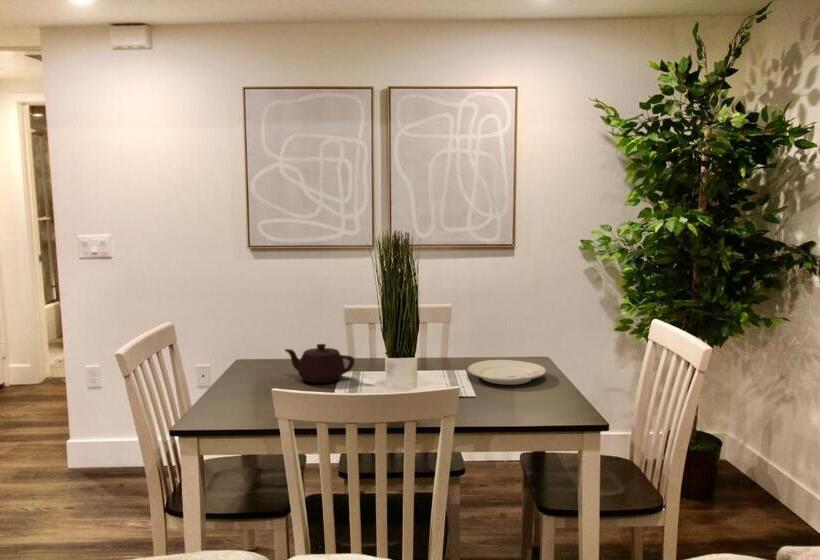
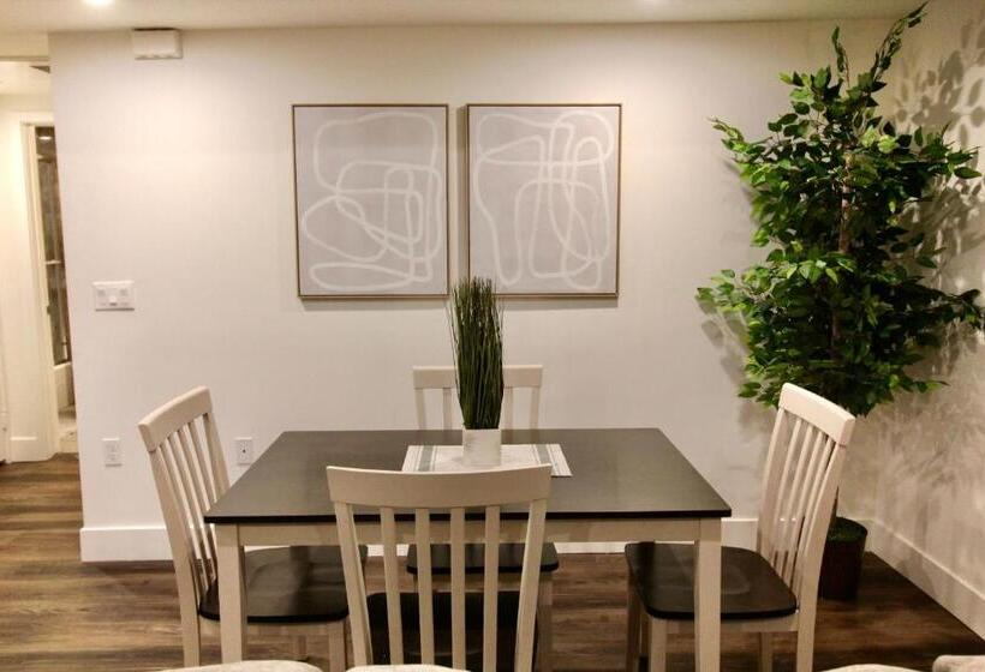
- teapot (319, 361)
- plate (506, 373)
